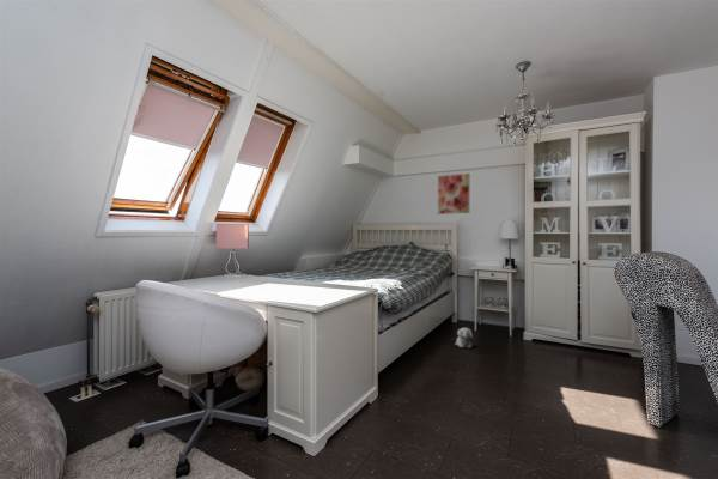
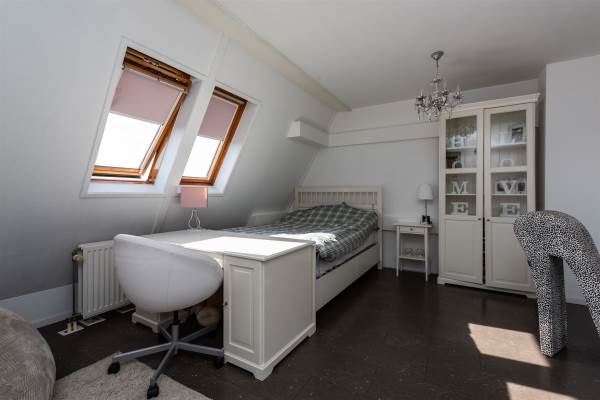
- plush toy (464, 334)
- wall art (452, 194)
